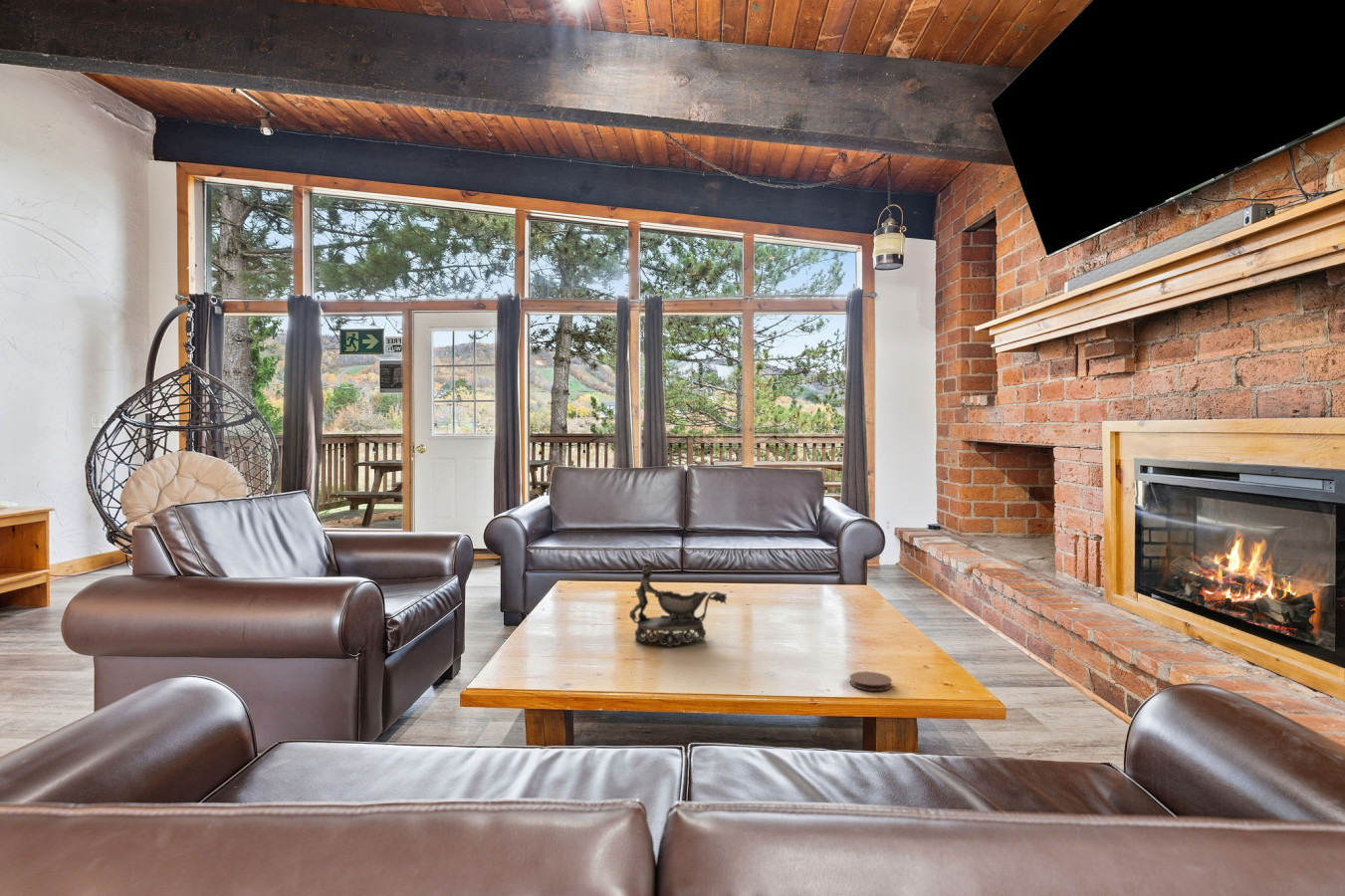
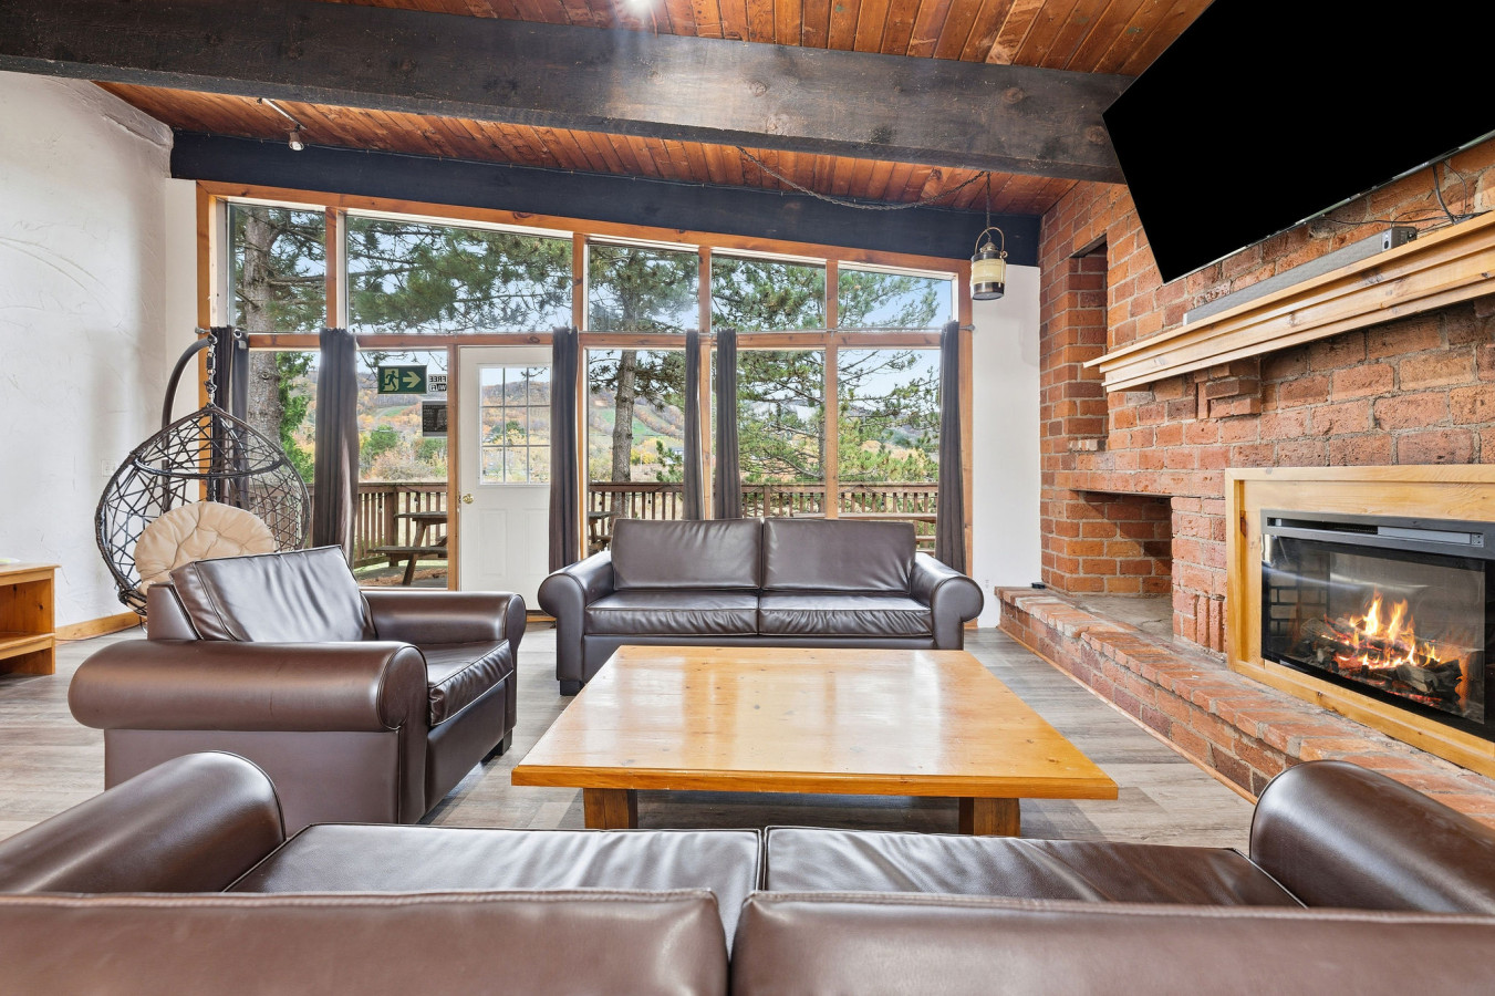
- coaster (870, 681)
- decorative bowl (677, 600)
